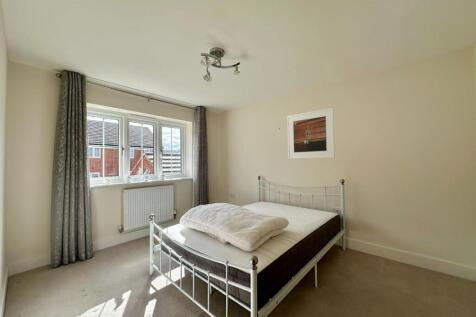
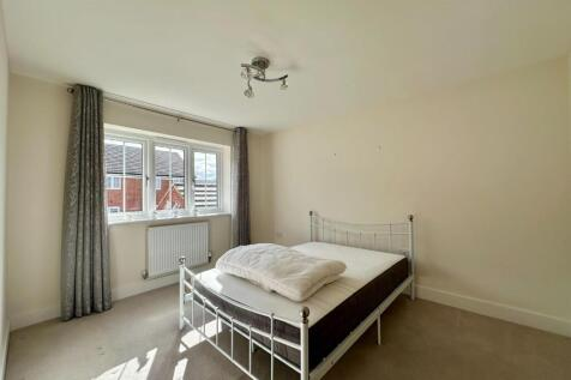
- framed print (309, 135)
